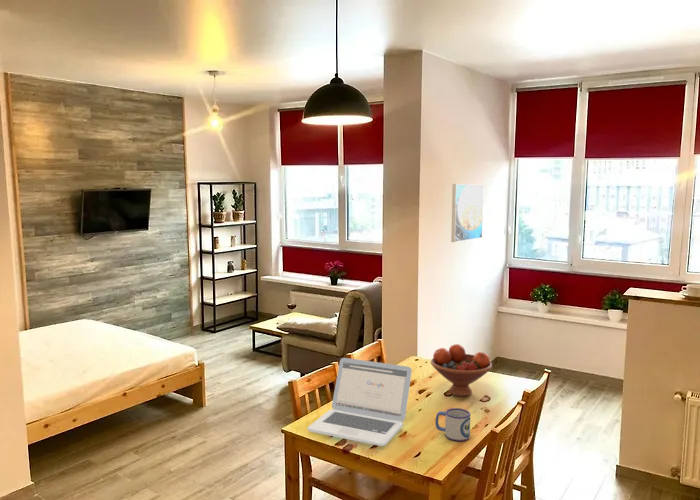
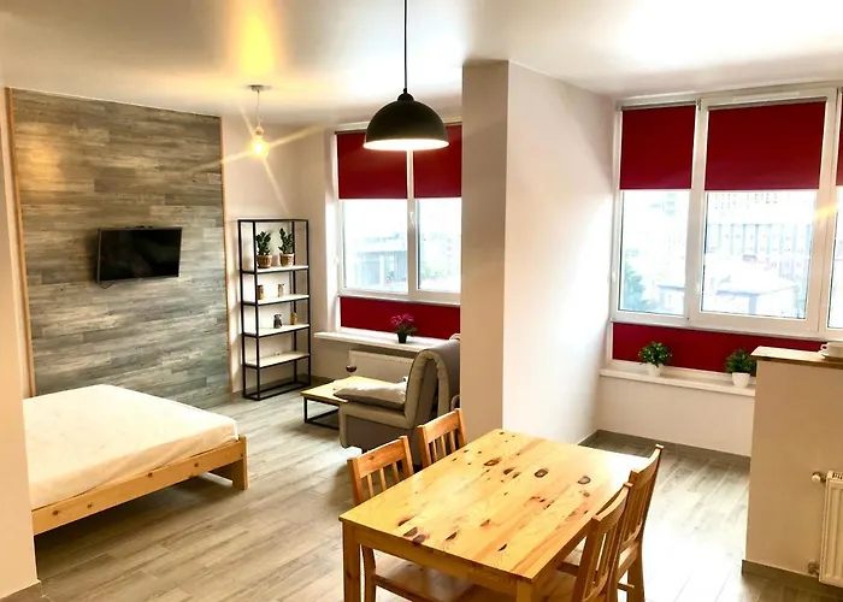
- laptop (360, 398)
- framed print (468, 212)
- fruit bowl (460, 371)
- mug (452, 423)
